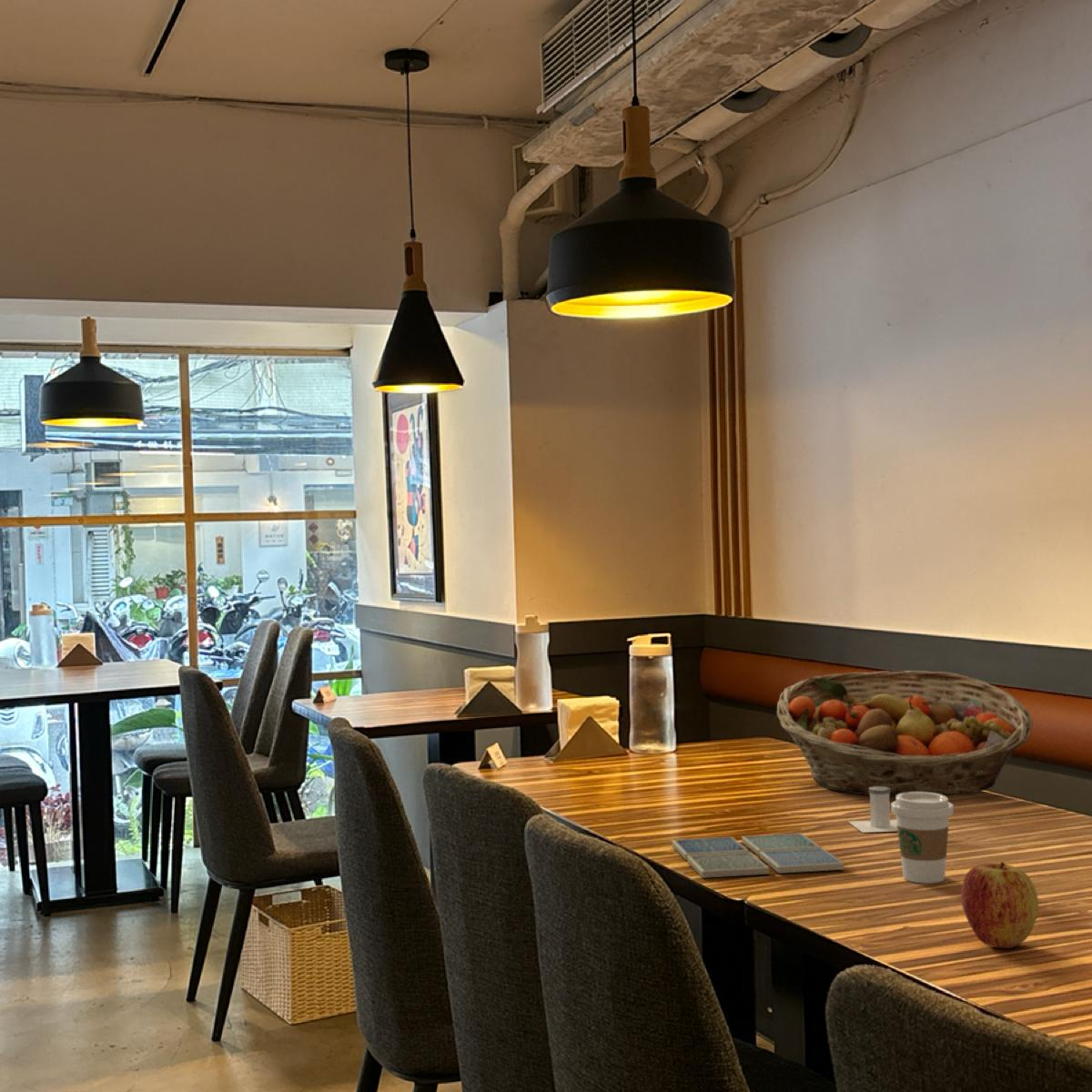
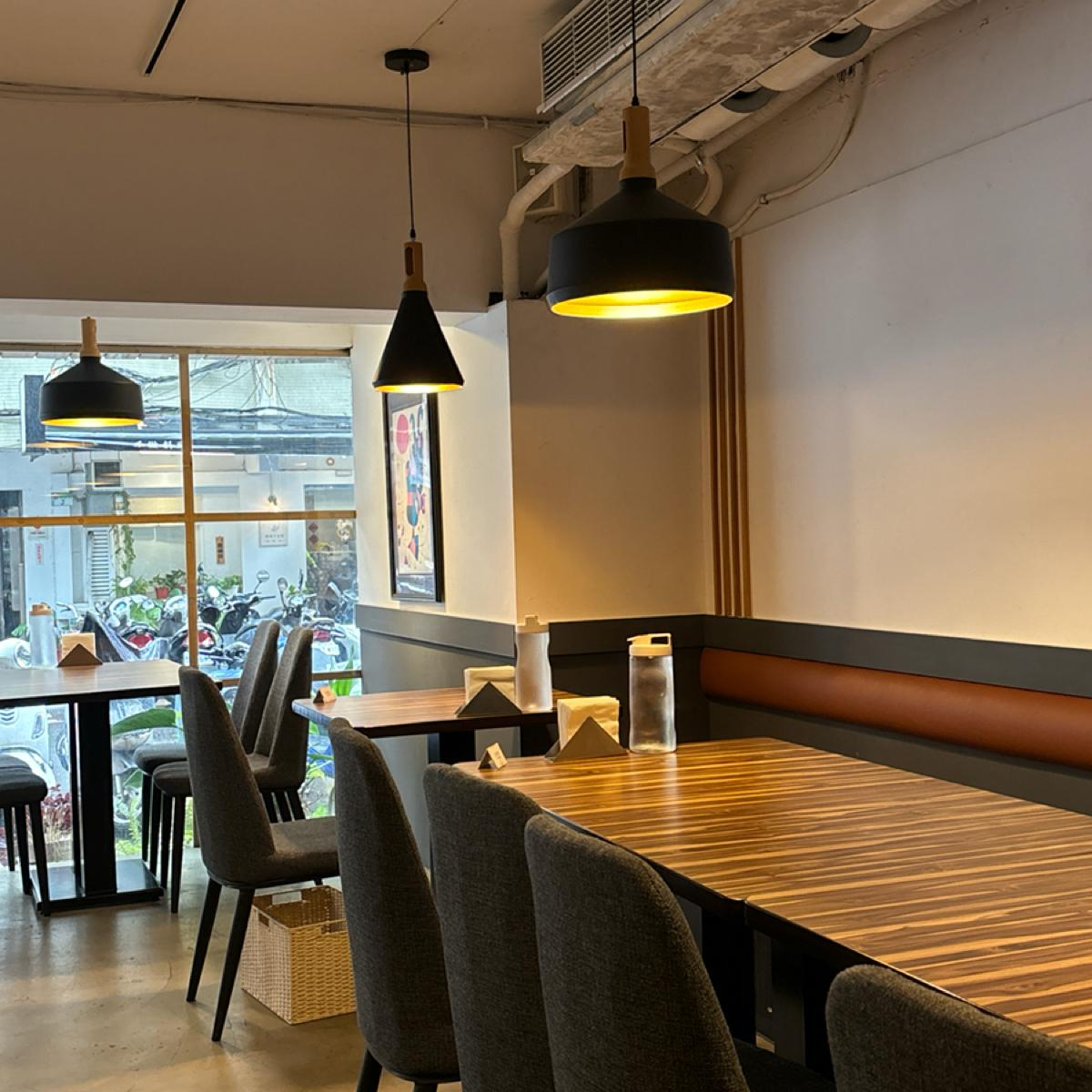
- salt shaker (879, 807)
- apple (1000, 903)
- drink coaster (755, 853)
- coffee cup (923, 837)
- fruit basket (901, 731)
